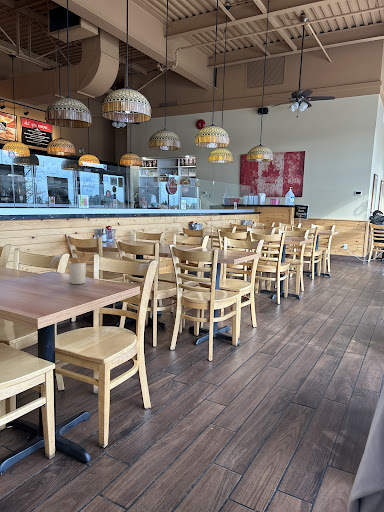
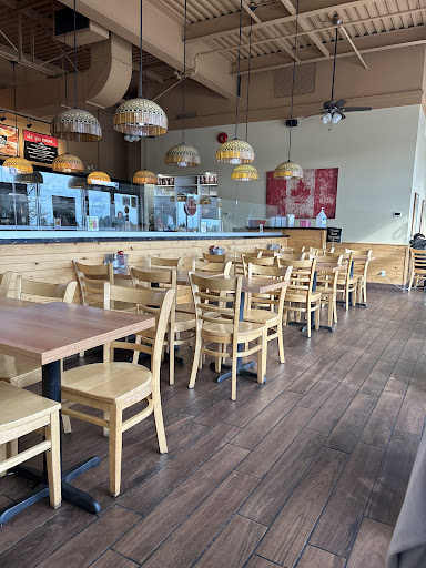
- utensil holder (81, 267)
